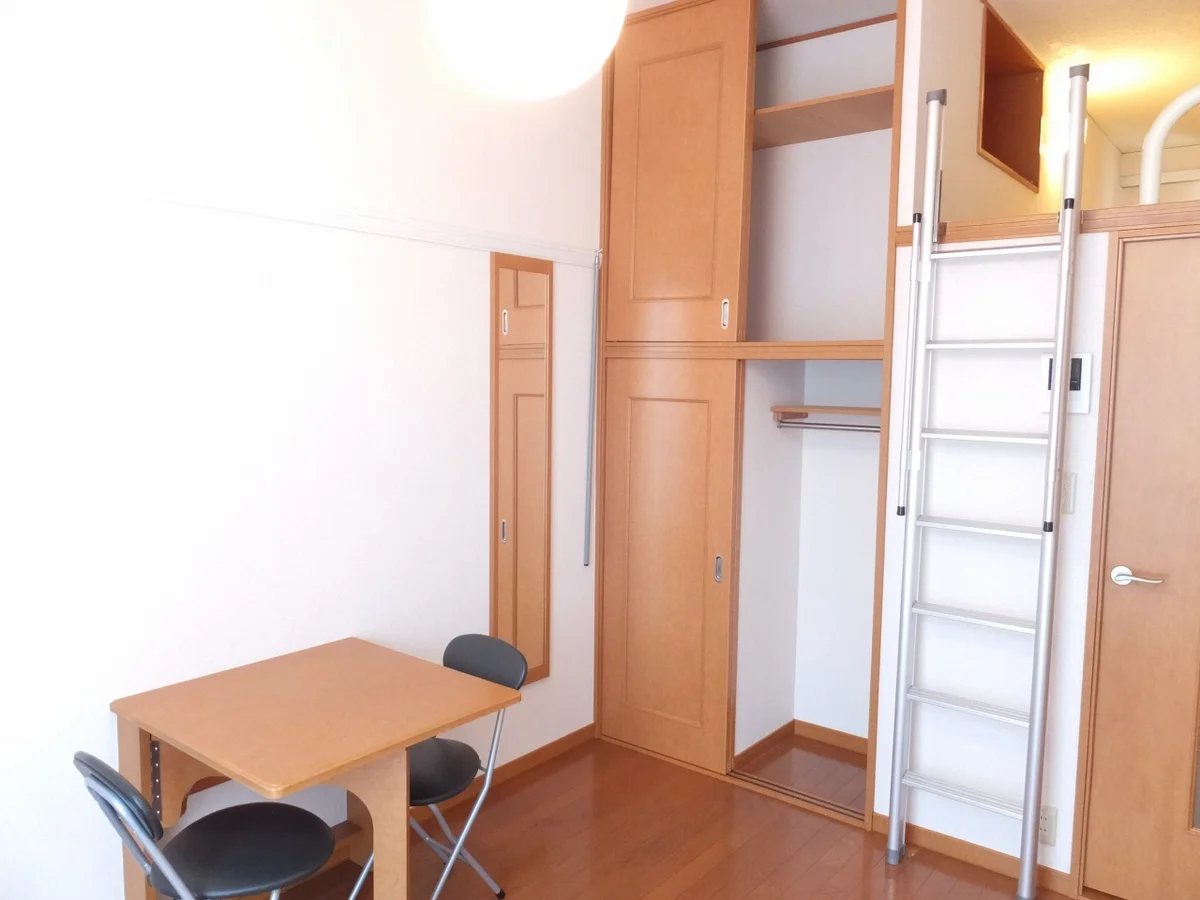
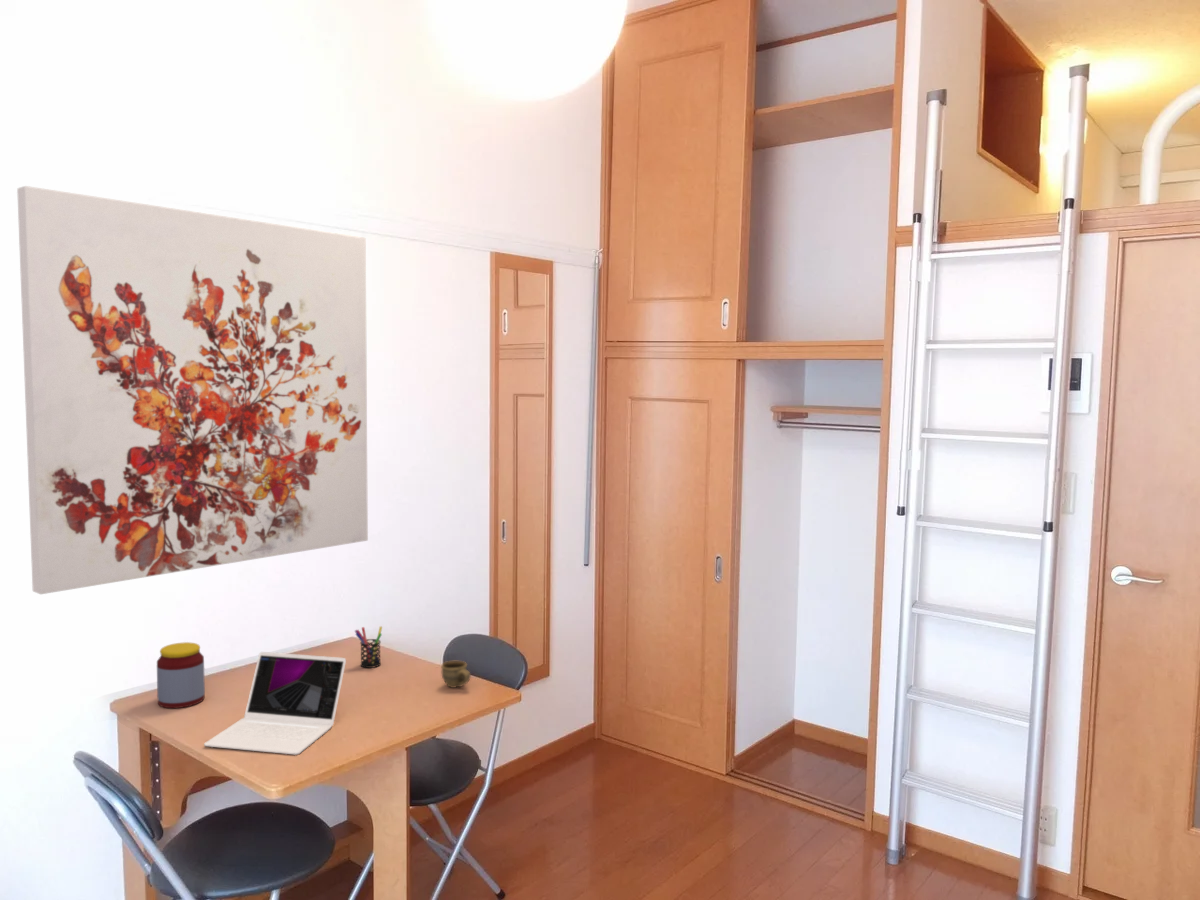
+ jar (180, 674)
+ cup (456, 676)
+ pen holder (371, 645)
+ laptop (277, 696)
+ wall art (220, 392)
